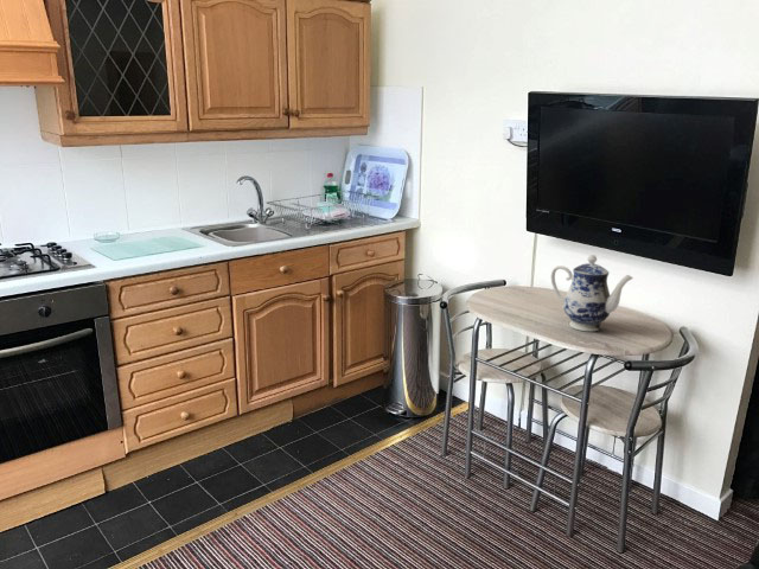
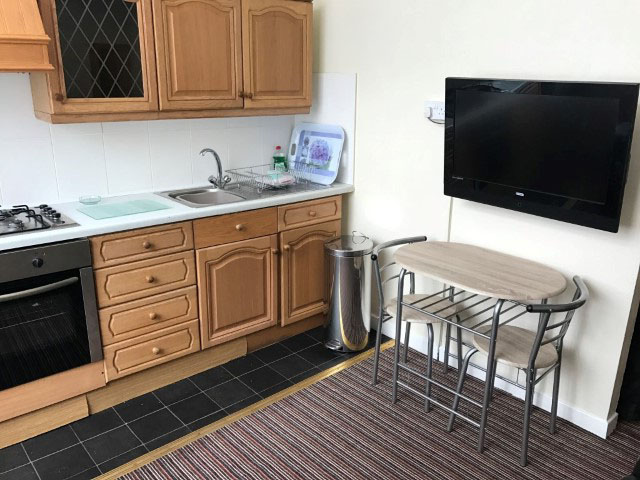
- teapot (588, 290)
